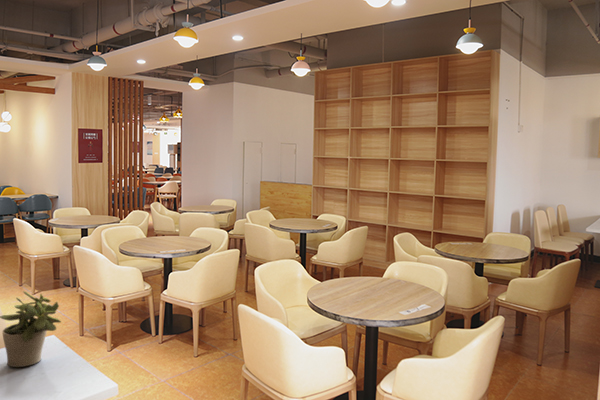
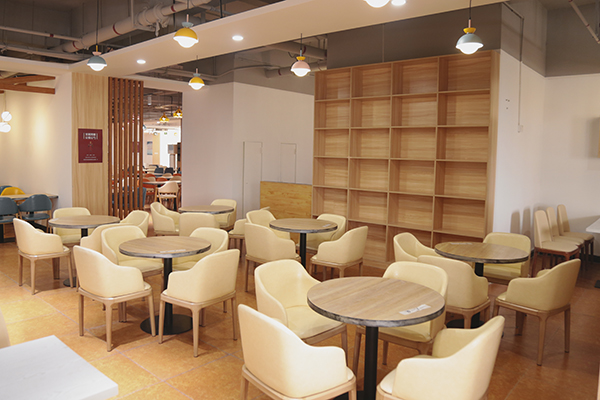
- potted plant (35, 327)
